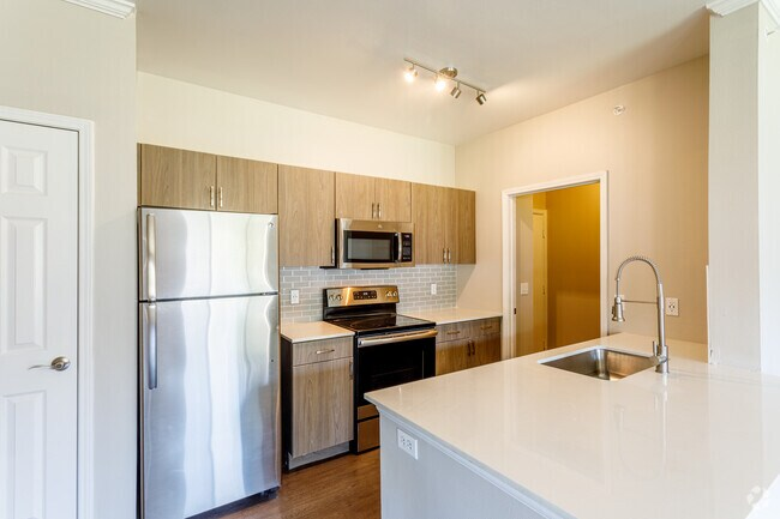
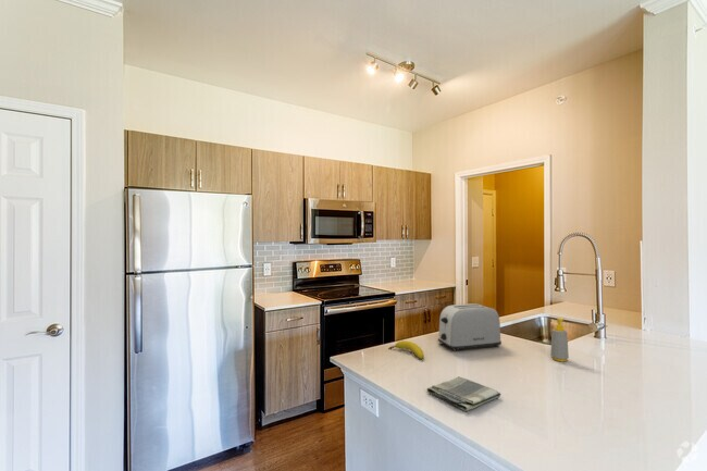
+ dish towel (462, 391)
+ fruit (409, 348)
+ soap bottle (559, 338)
+ toaster (468, 325)
